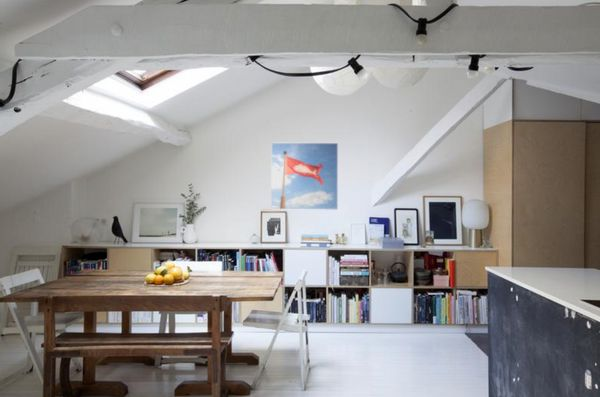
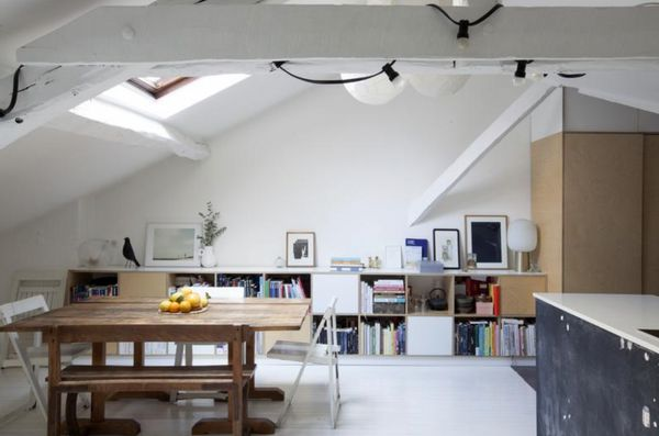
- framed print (304, 176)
